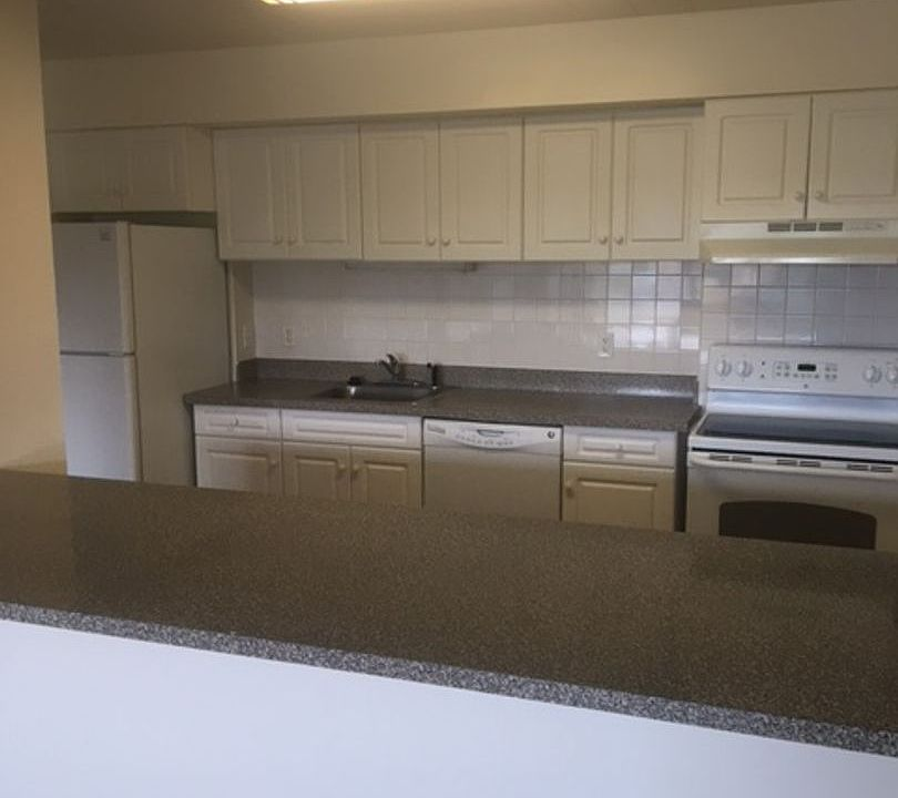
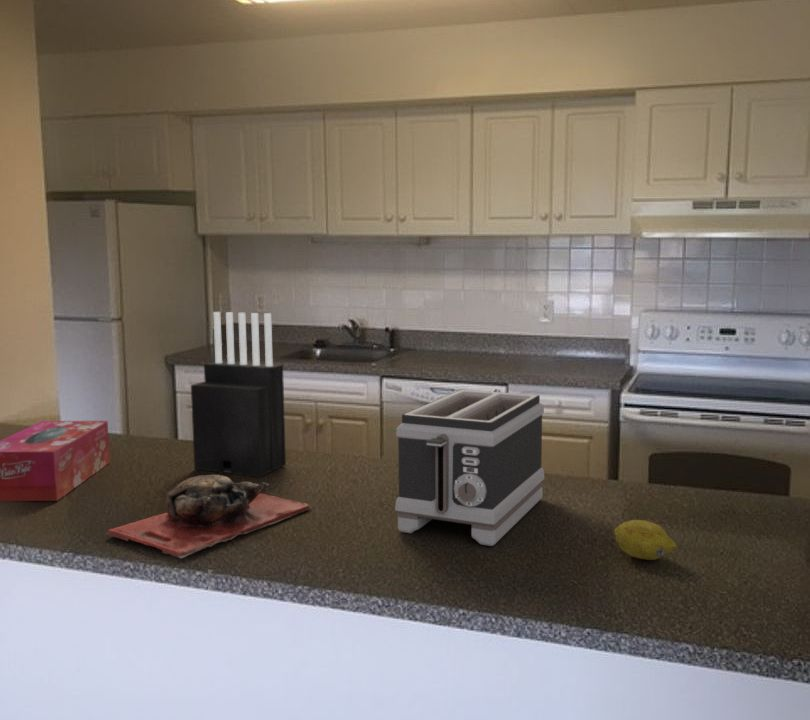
+ cutting board (213, 500)
+ knife block (234, 392)
+ fruit (645, 540)
+ toaster (470, 462)
+ tissue box (48, 457)
